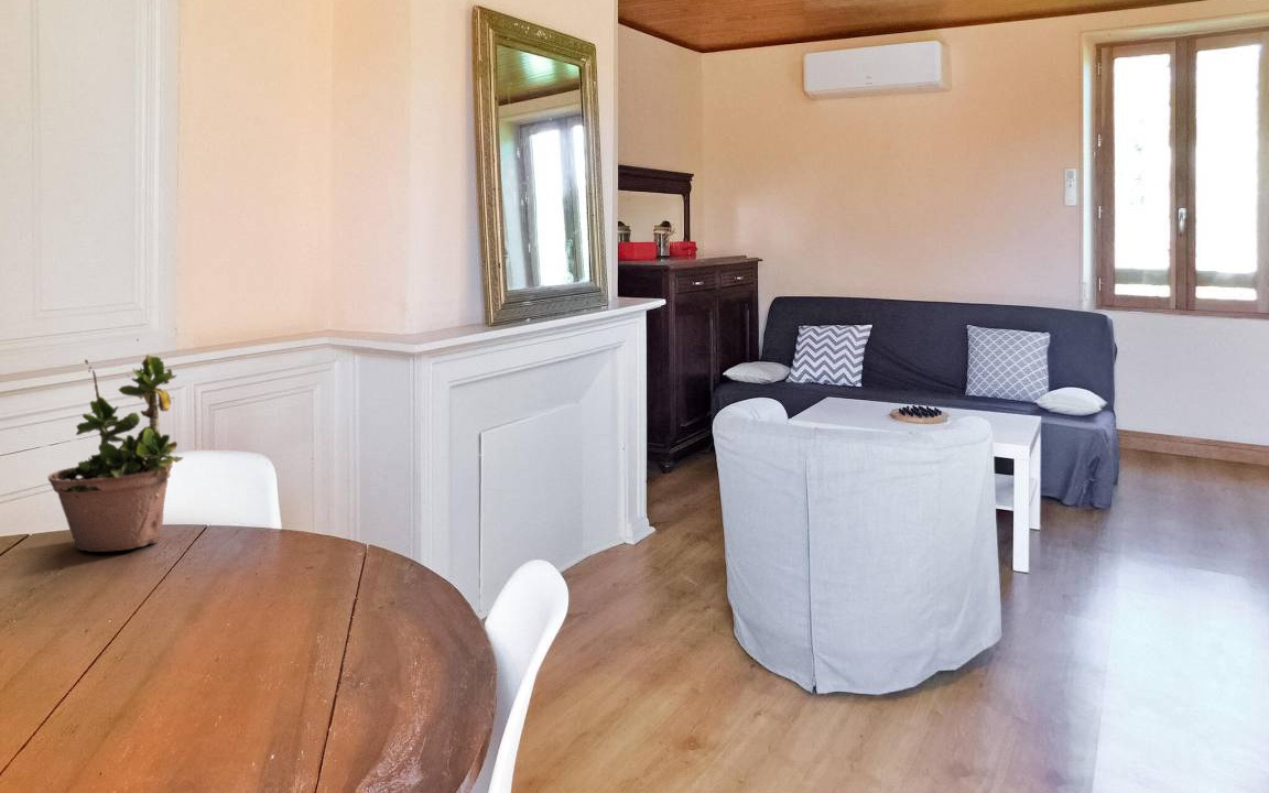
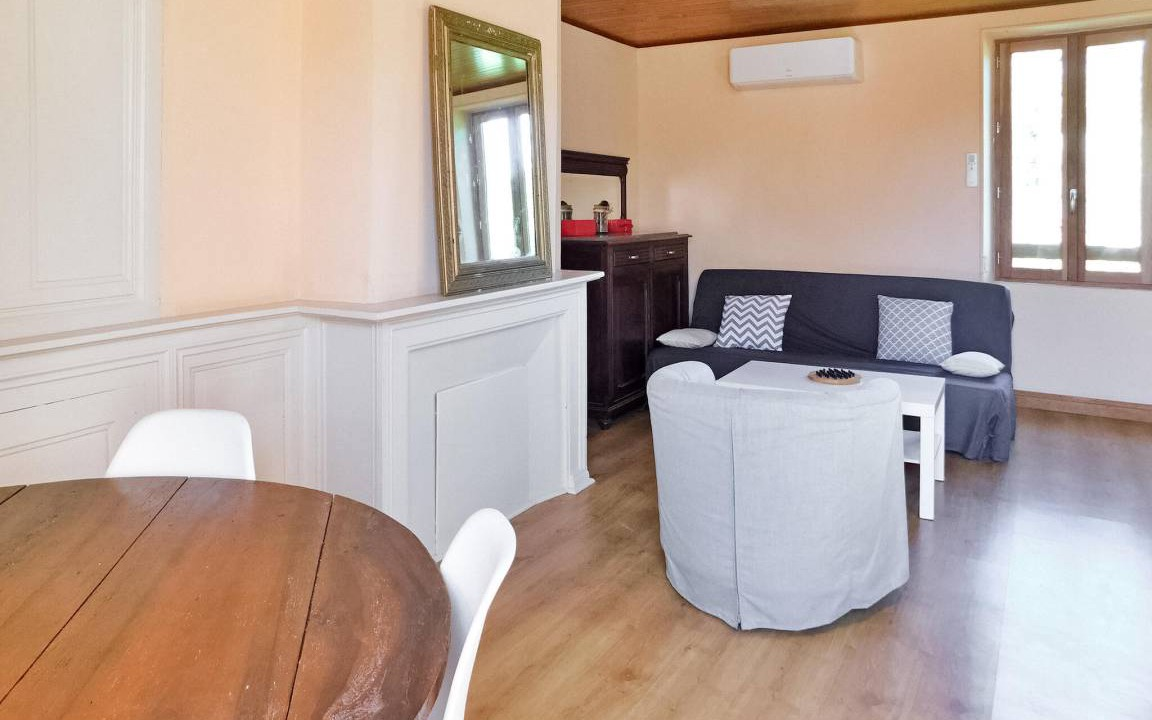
- potted plant (111, 442)
